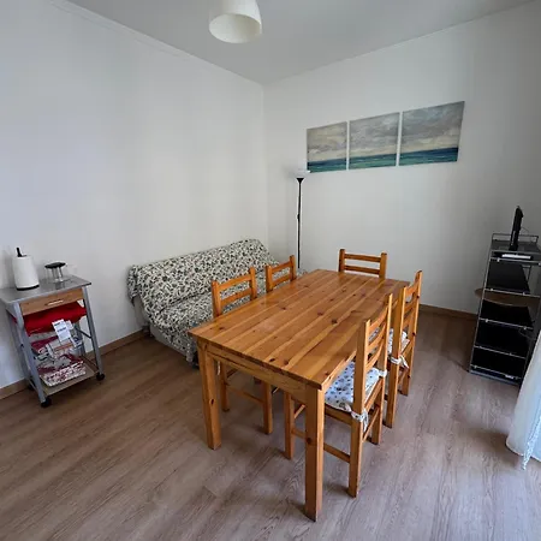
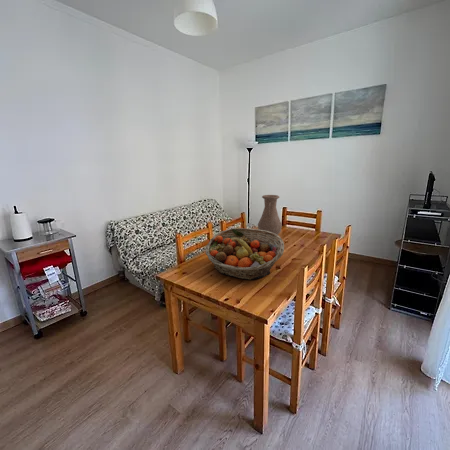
+ vase (270, 215)
+ fruit basket (243, 251)
